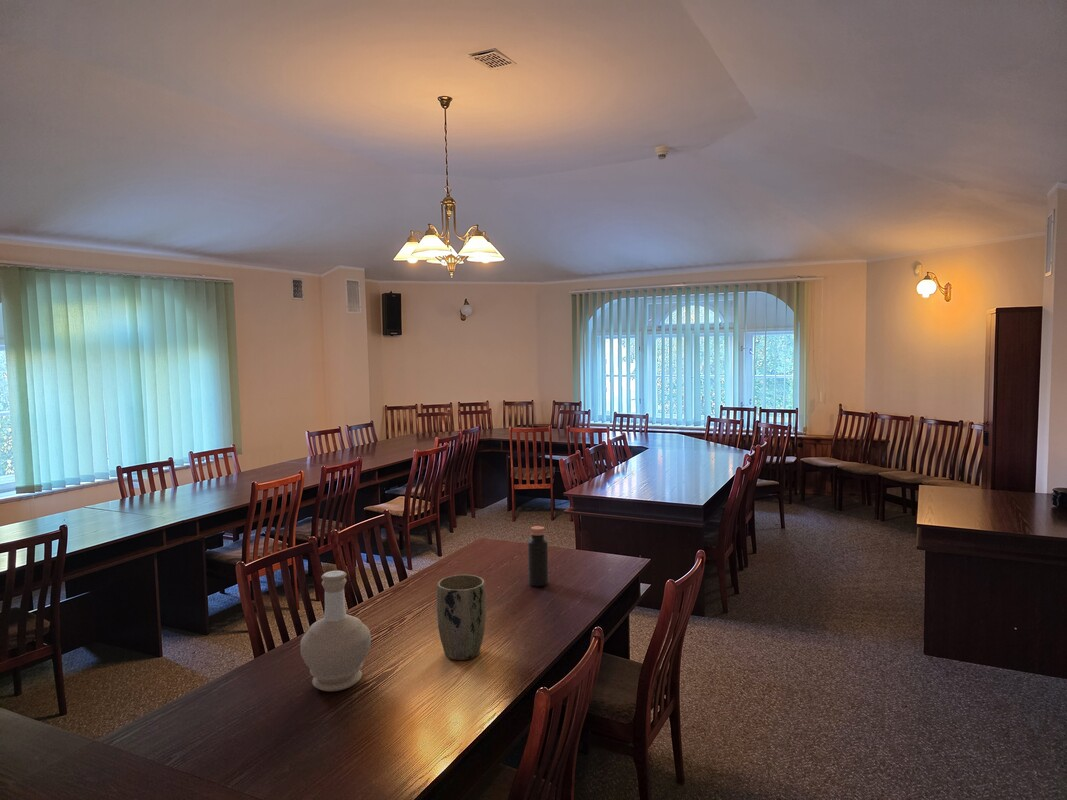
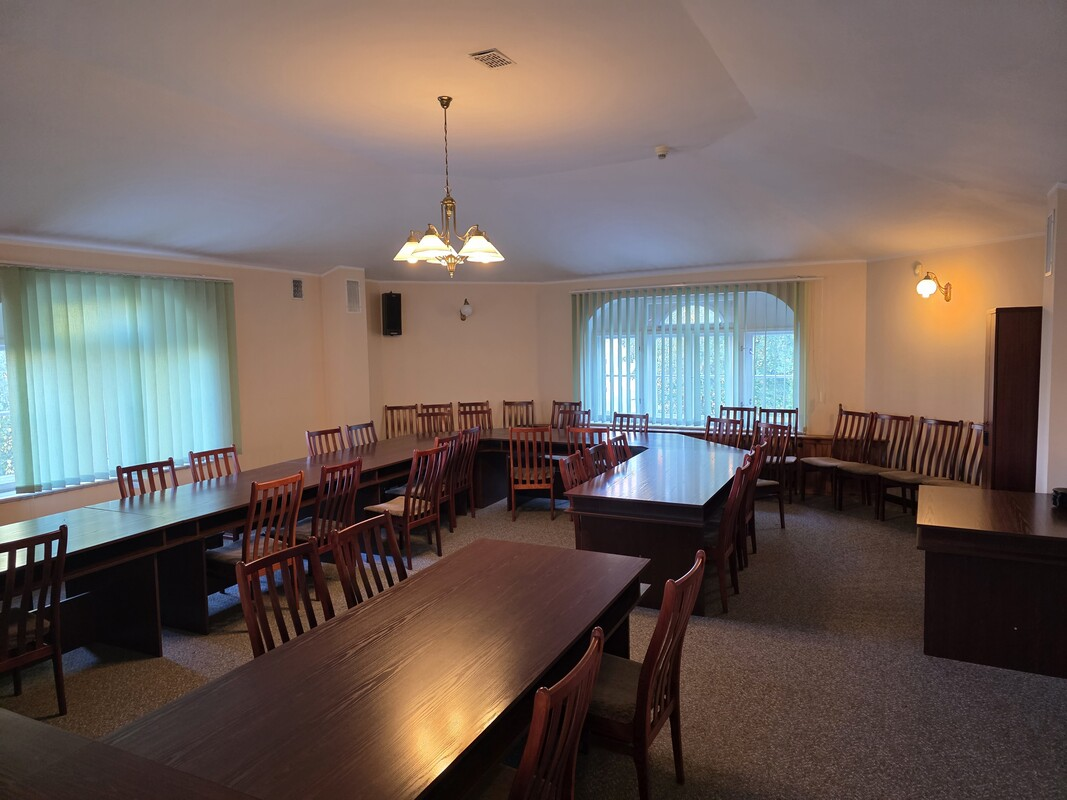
- plant pot (461, 617)
- bottle (538, 555)
- bottle (335, 628)
